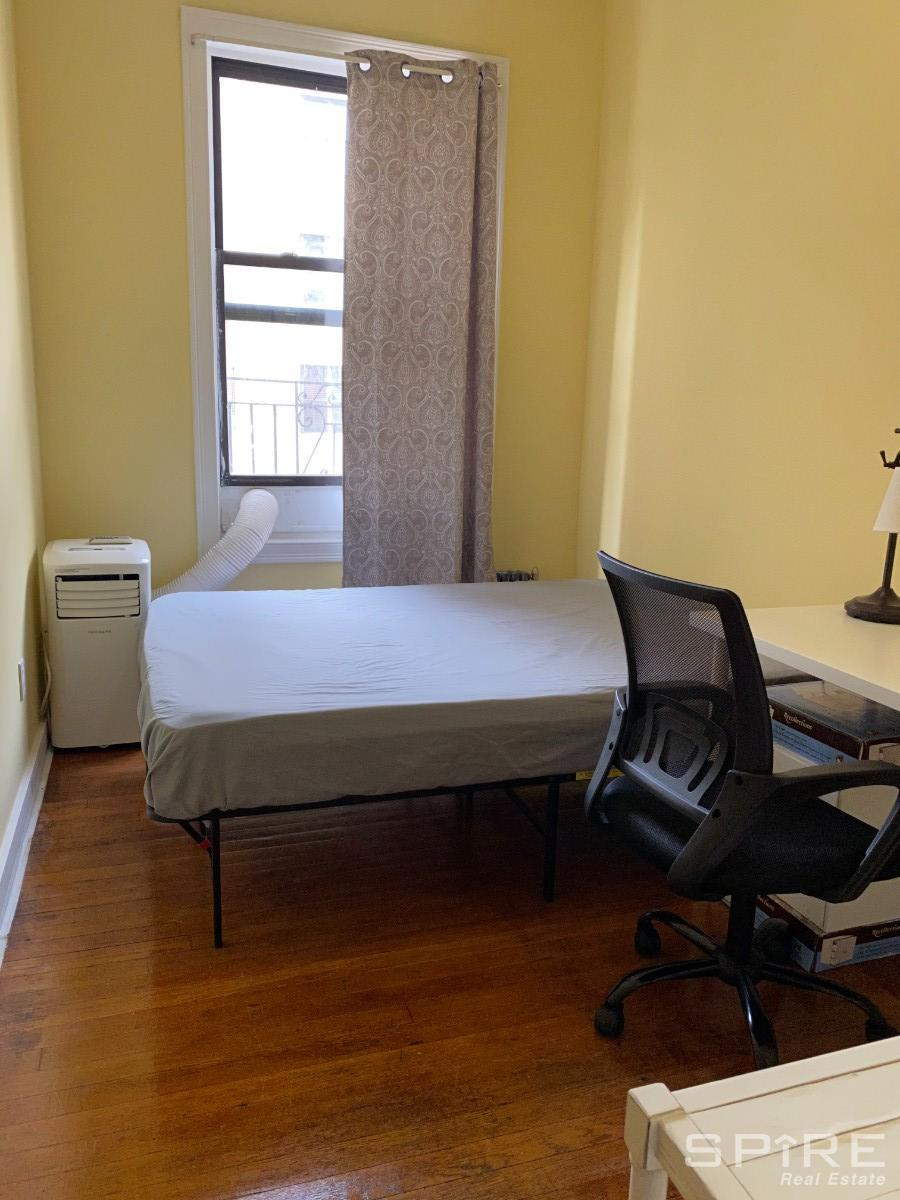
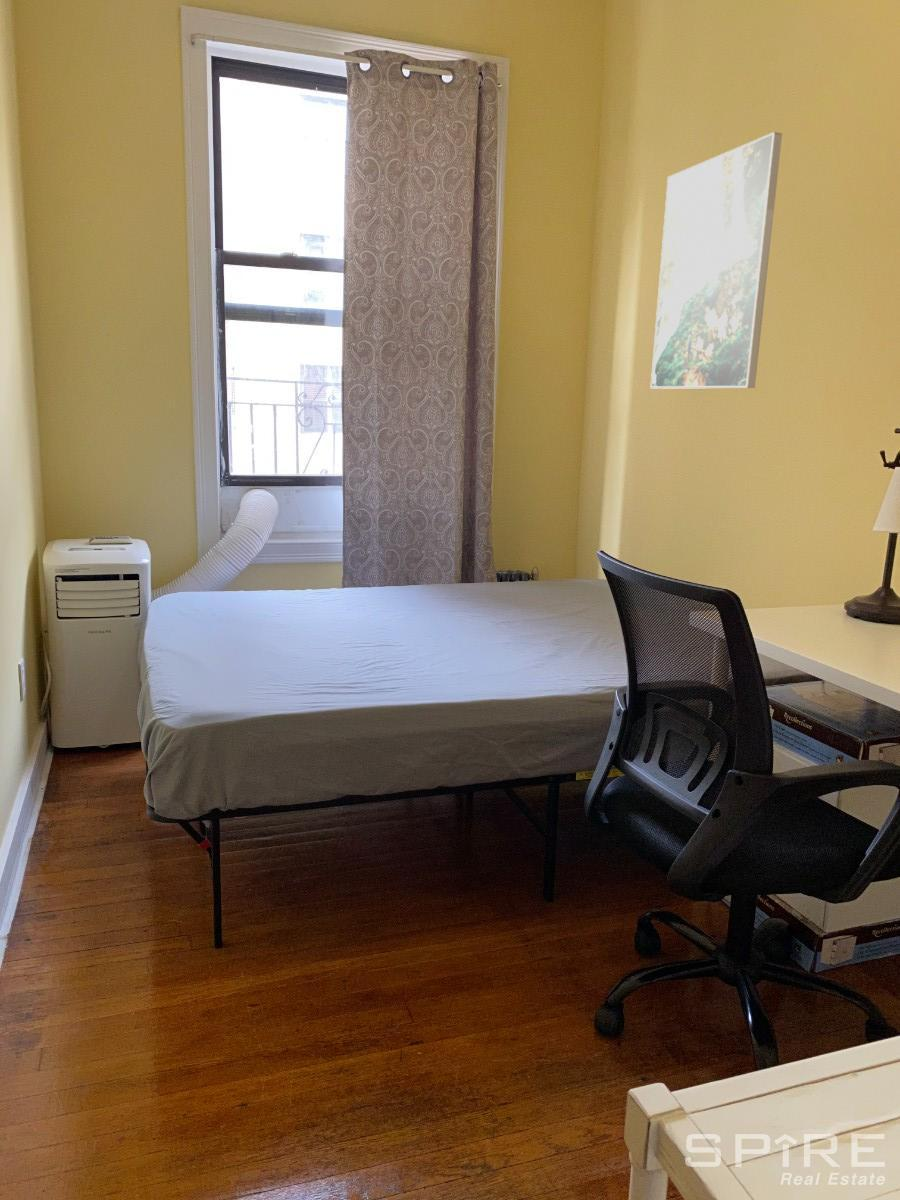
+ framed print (708, 275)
